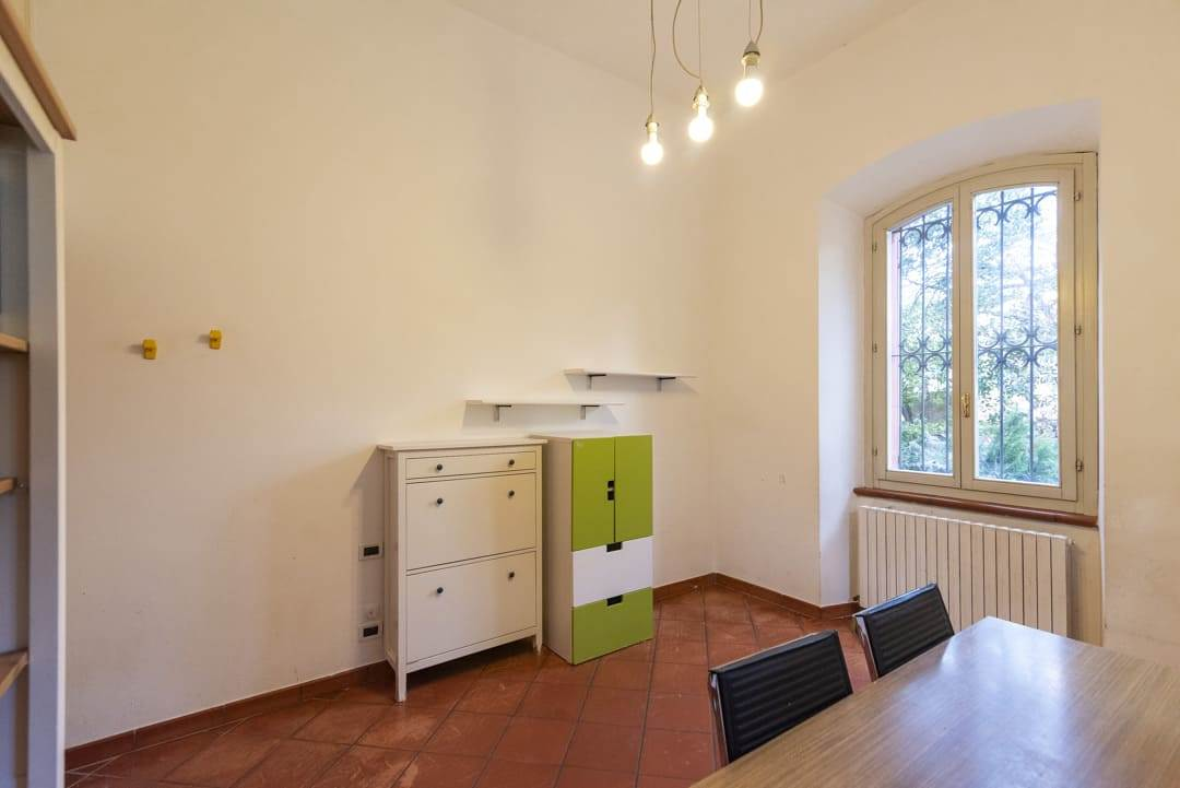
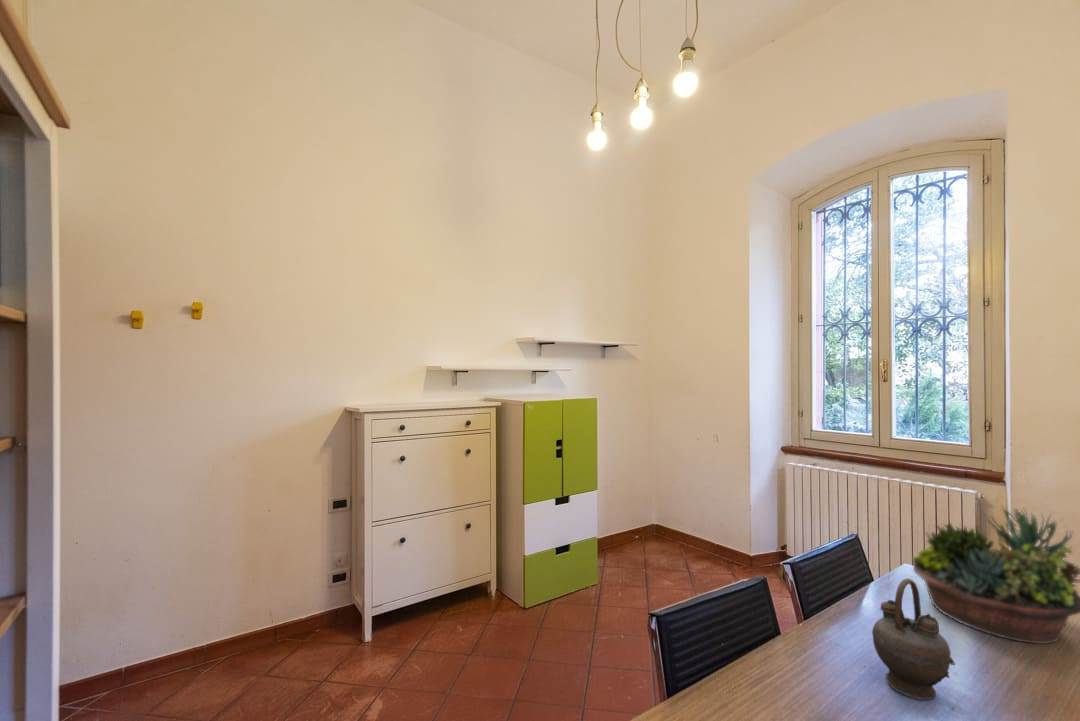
+ succulent planter (989, 561)
+ teapot (914, 632)
